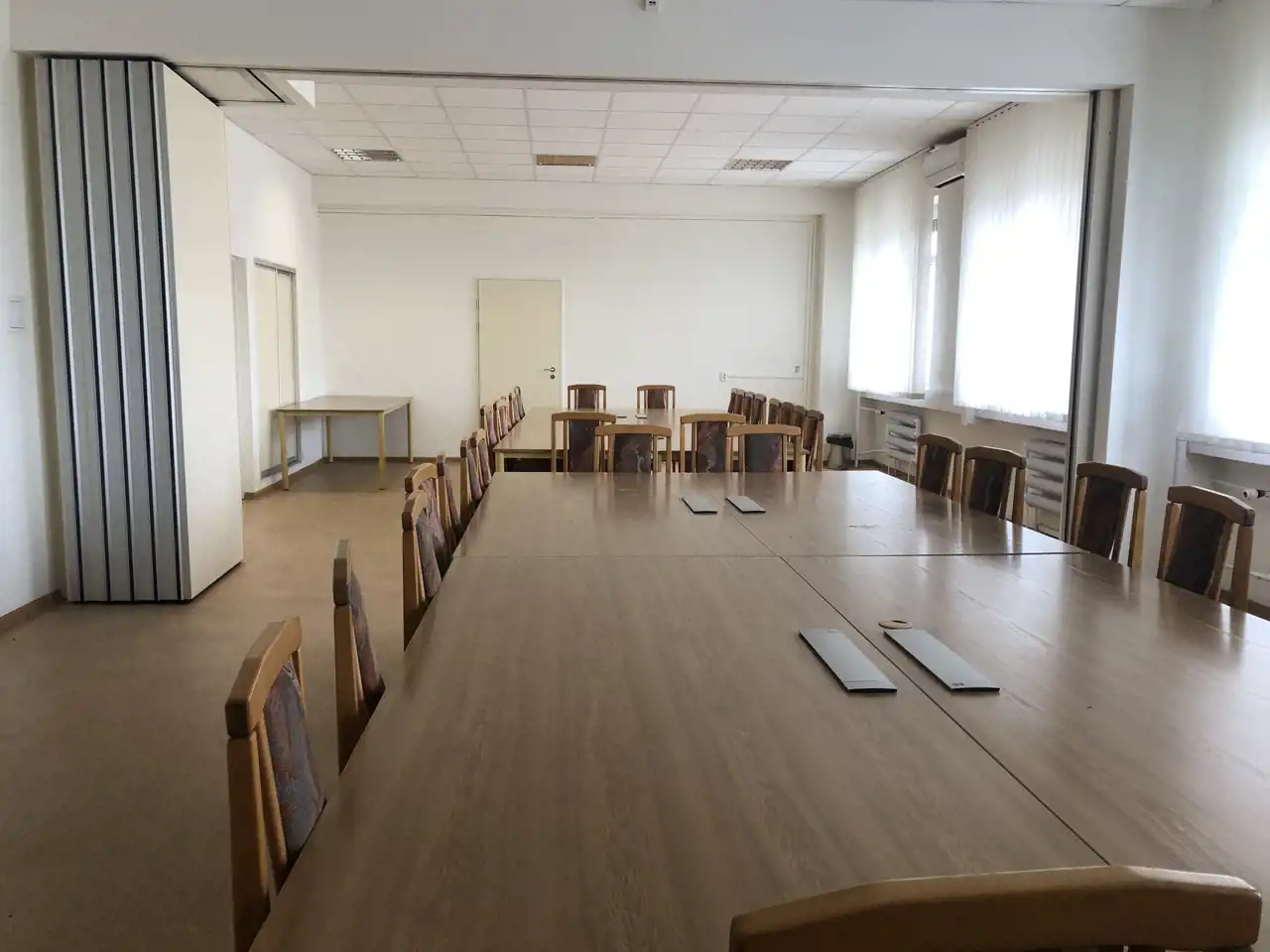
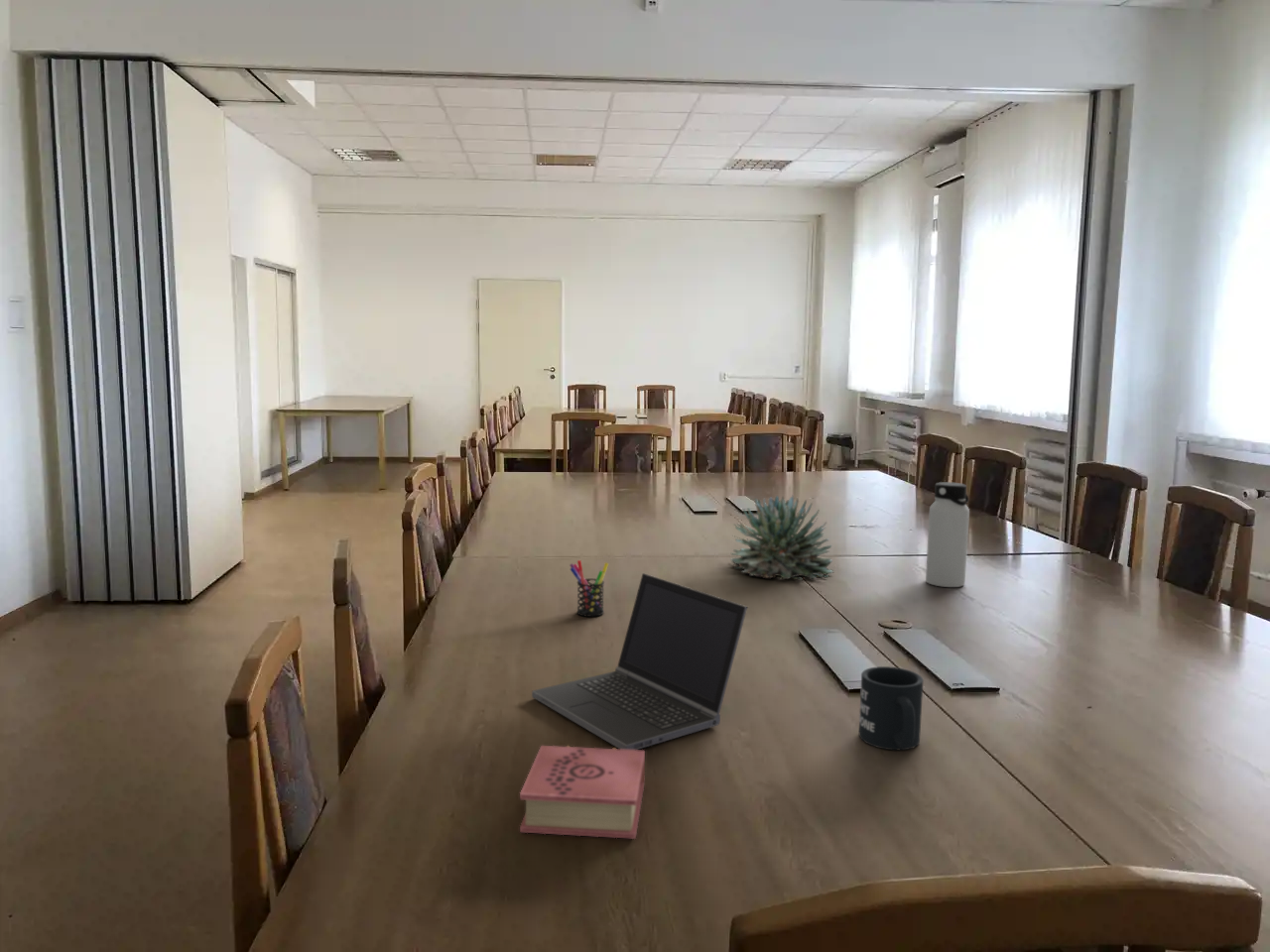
+ pen holder (590, 586)
+ succulent plant (785, 532)
+ book (585, 787)
+ water bottle (948, 534)
+ mug (895, 712)
+ laptop computer (636, 654)
